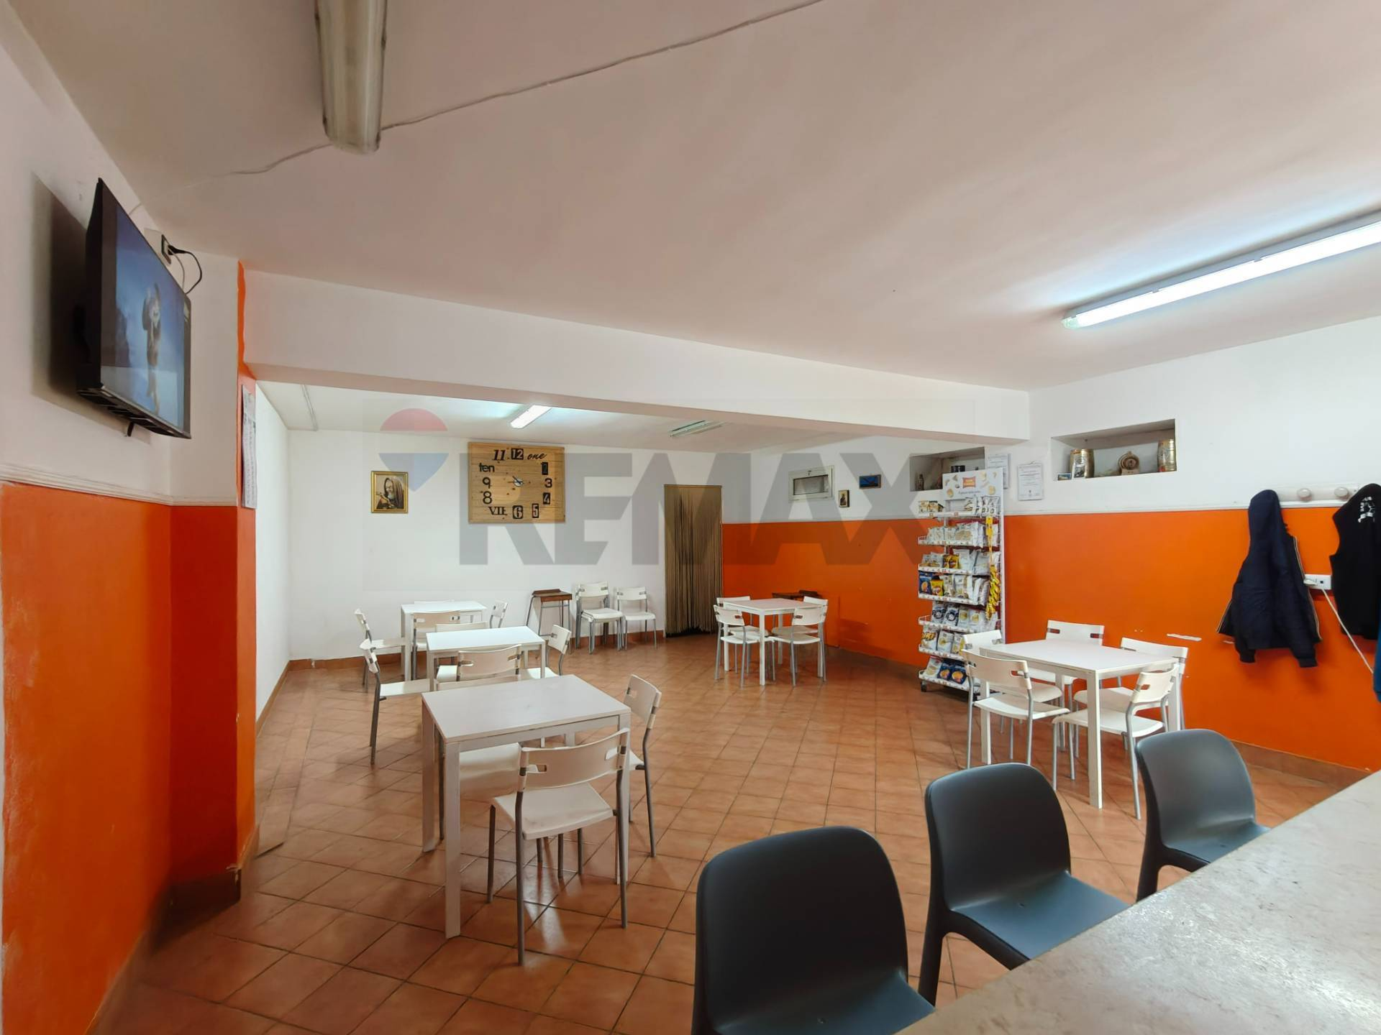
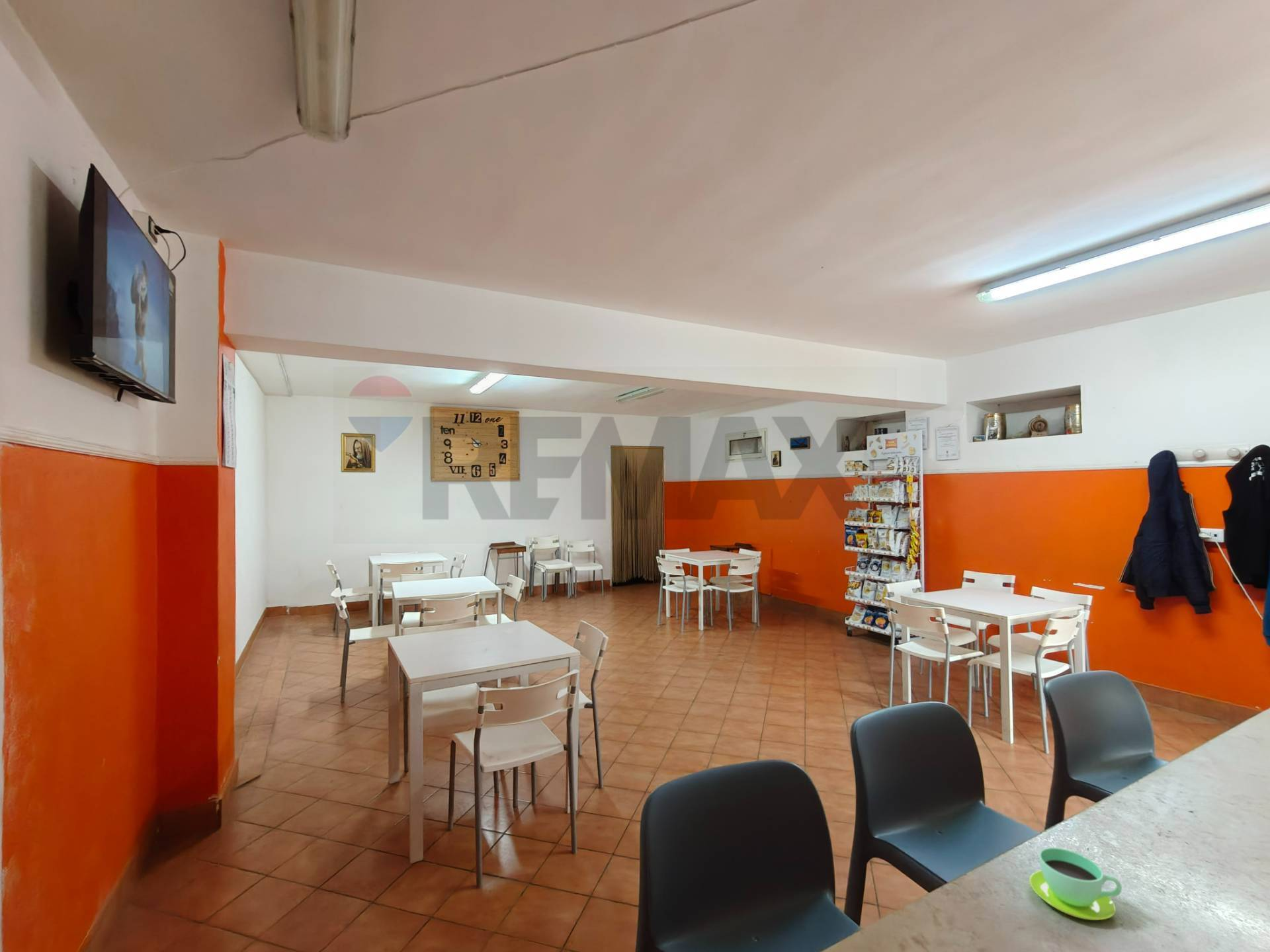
+ cup (1072, 883)
